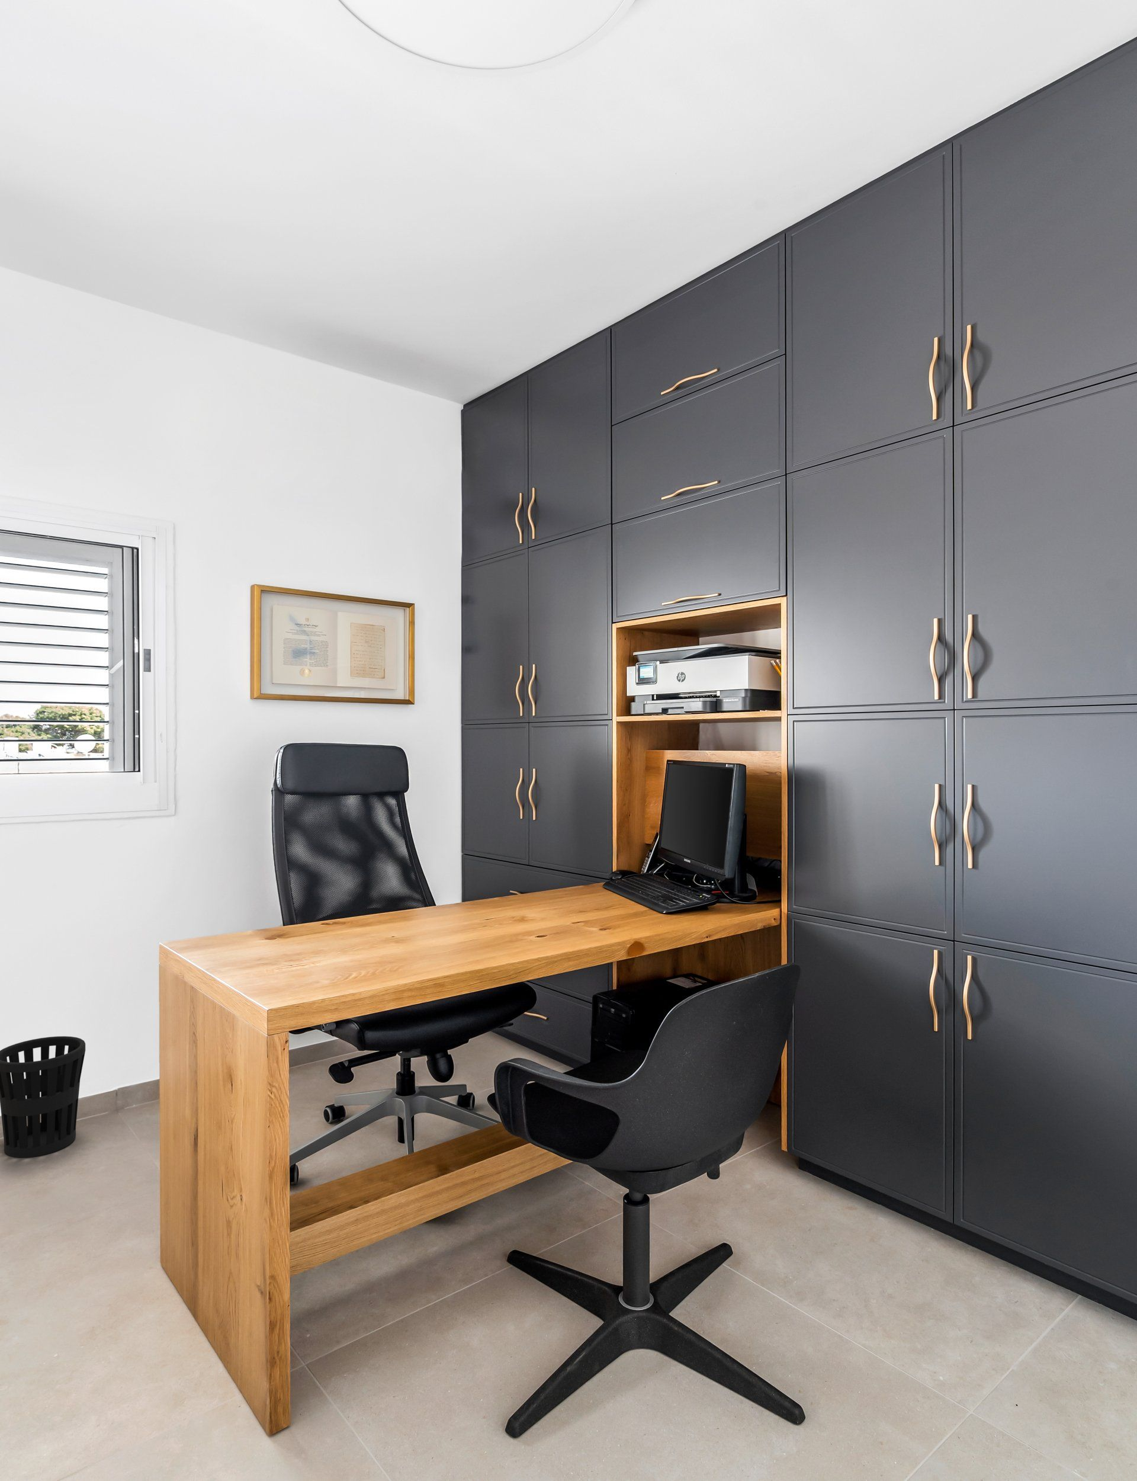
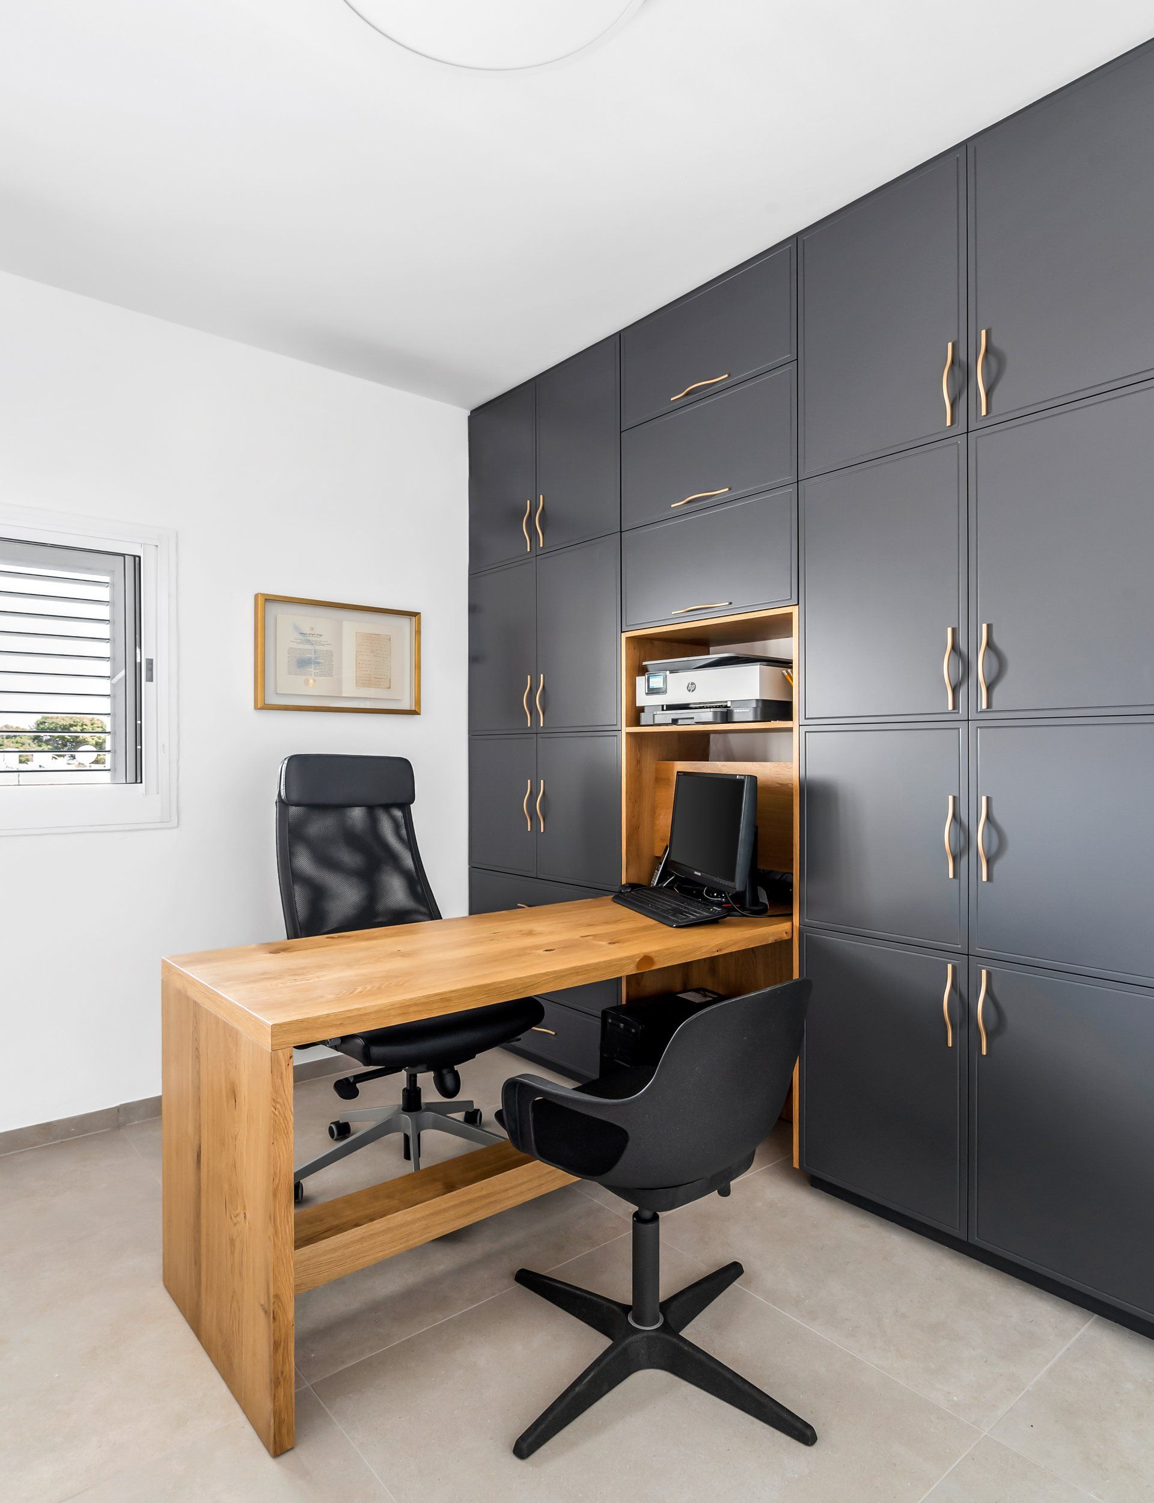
- wastebasket (39, 1096)
